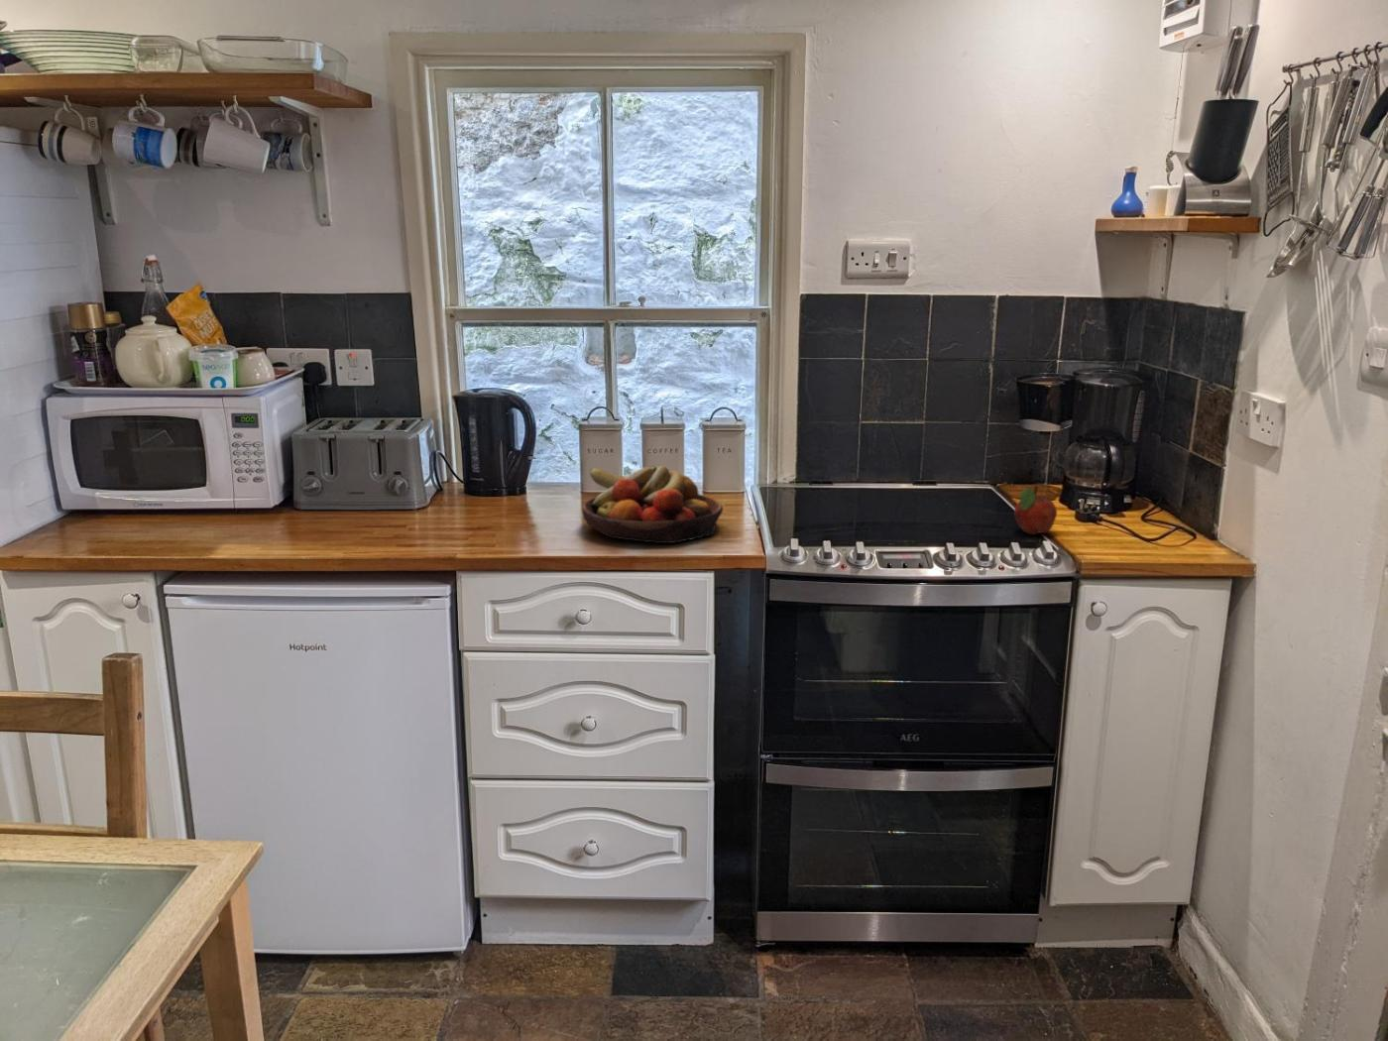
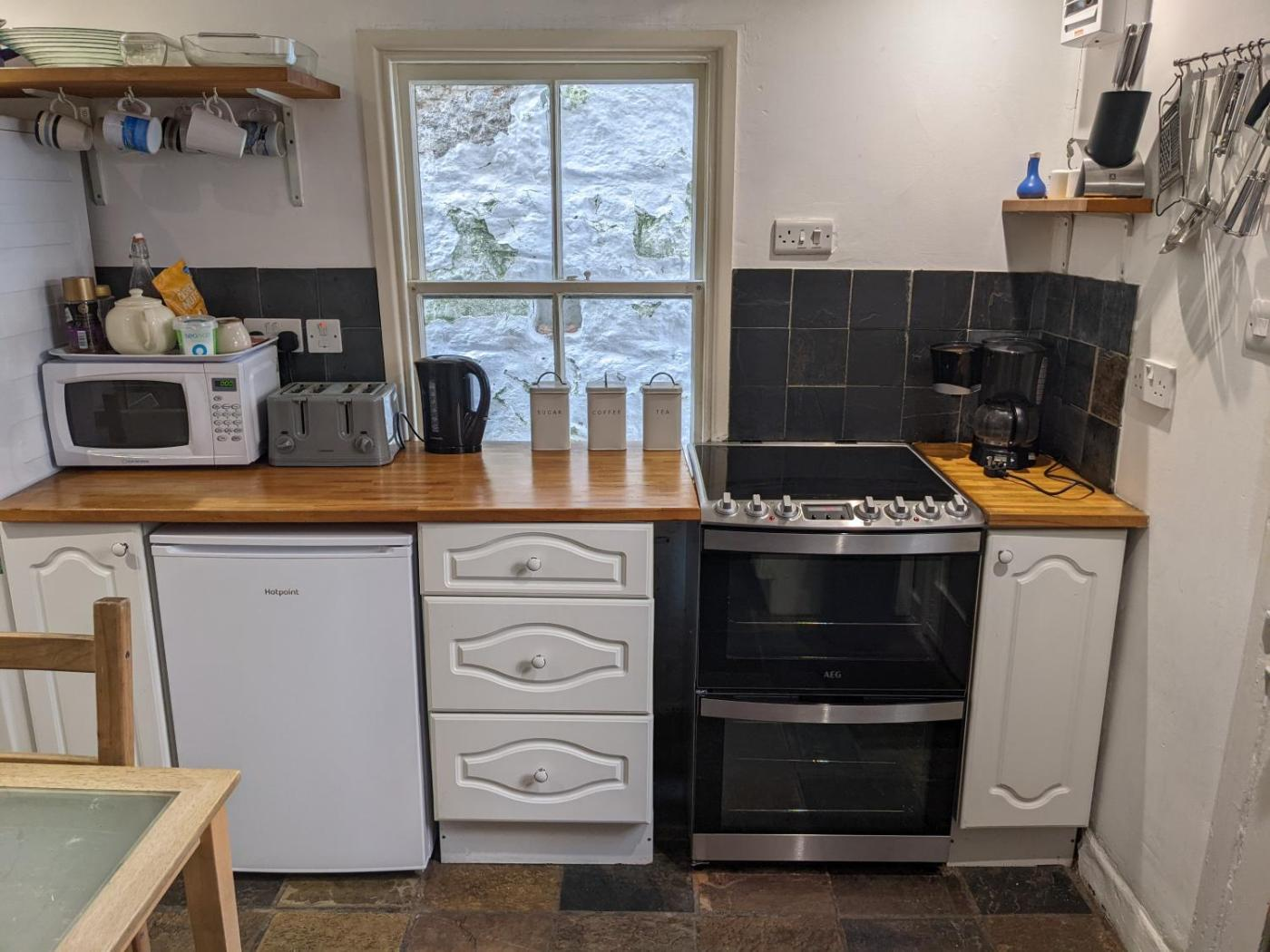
- fruit bowl (650, 500)
- fruit (1034, 510)
